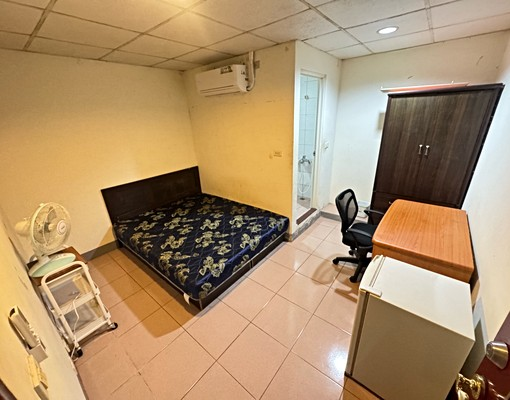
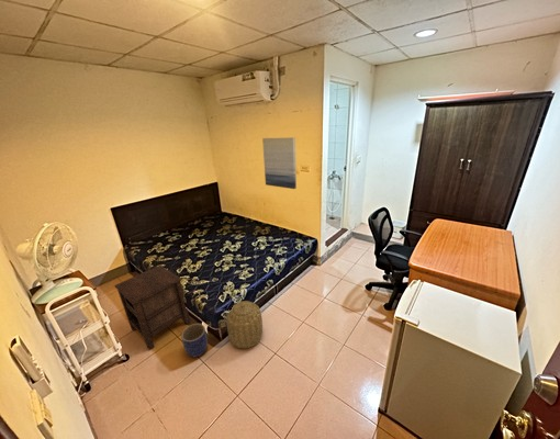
+ wall art (279, 162)
+ planter (195, 341)
+ nightstand (155, 304)
+ basket (244, 320)
